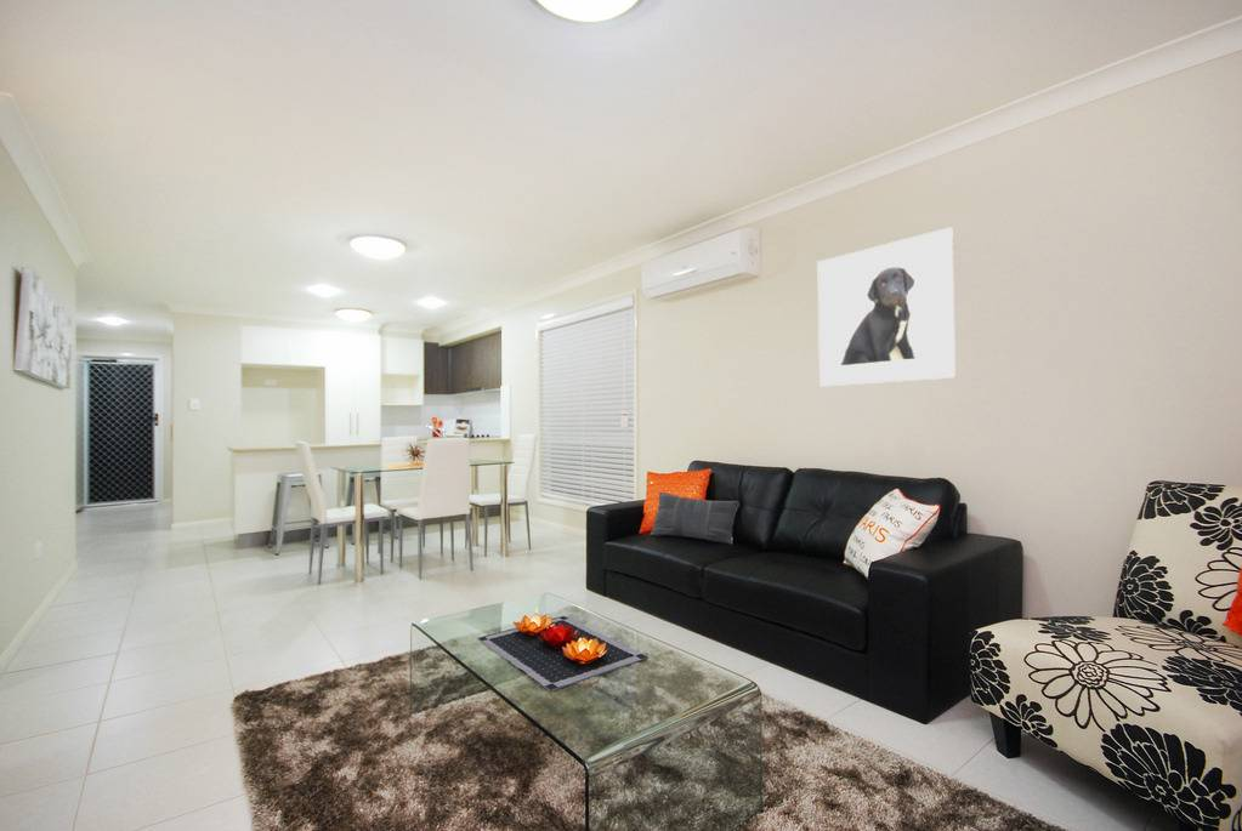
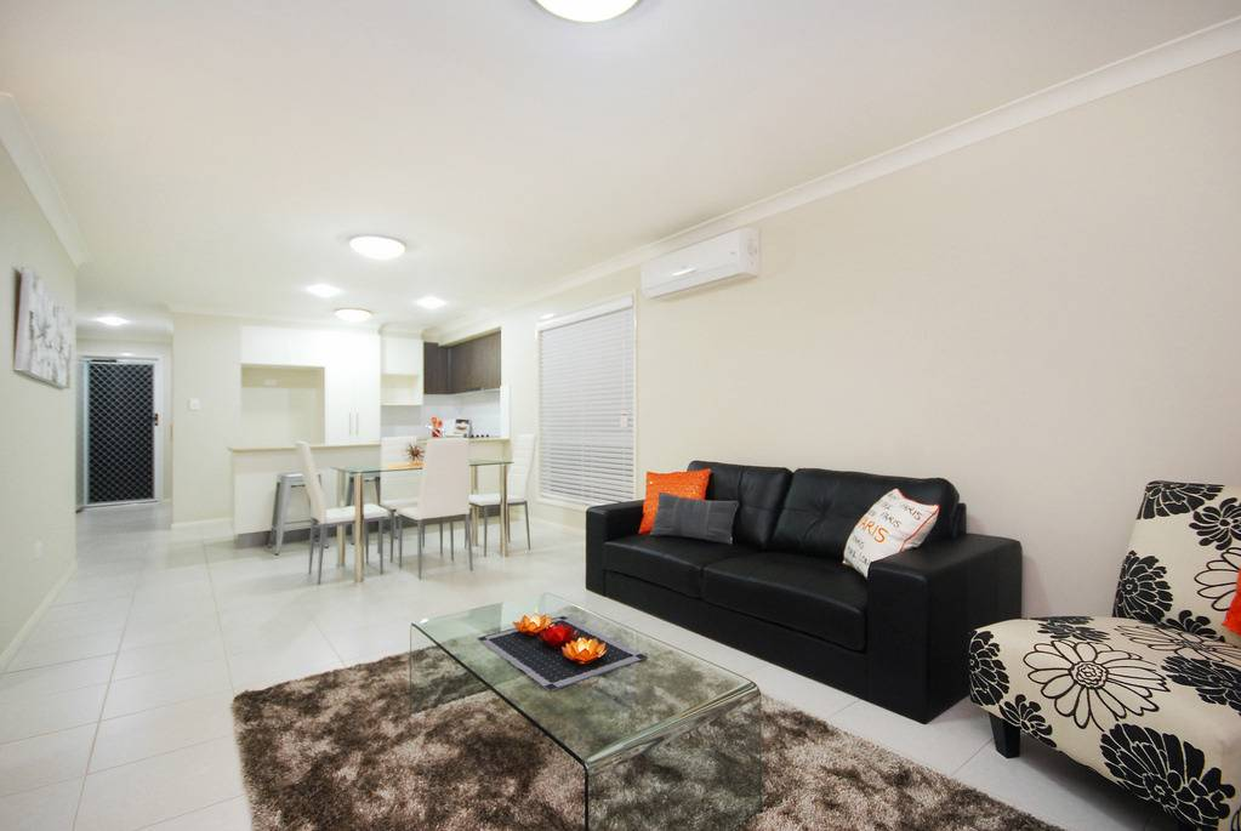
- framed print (879, 314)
